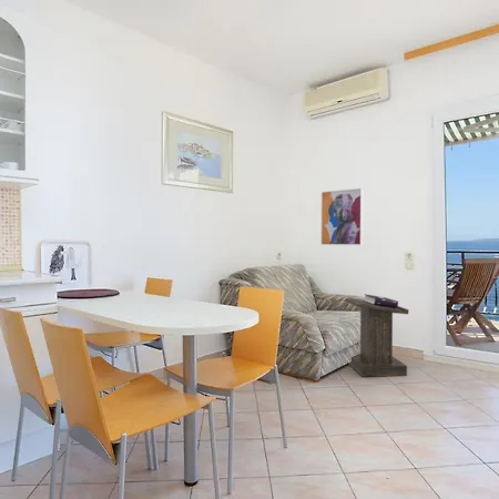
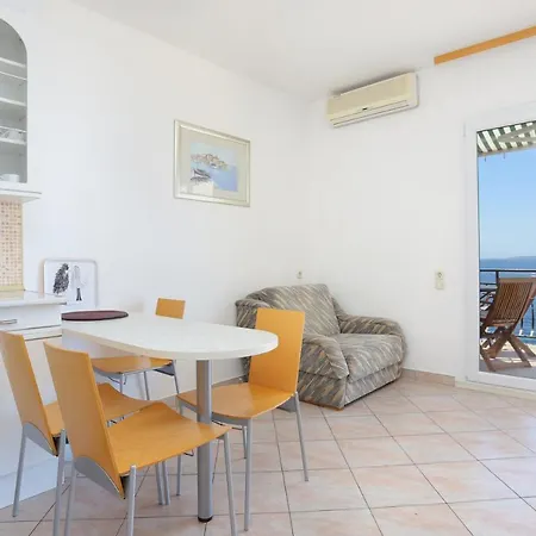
- wall art (340, 217)
- lectern (375, 332)
